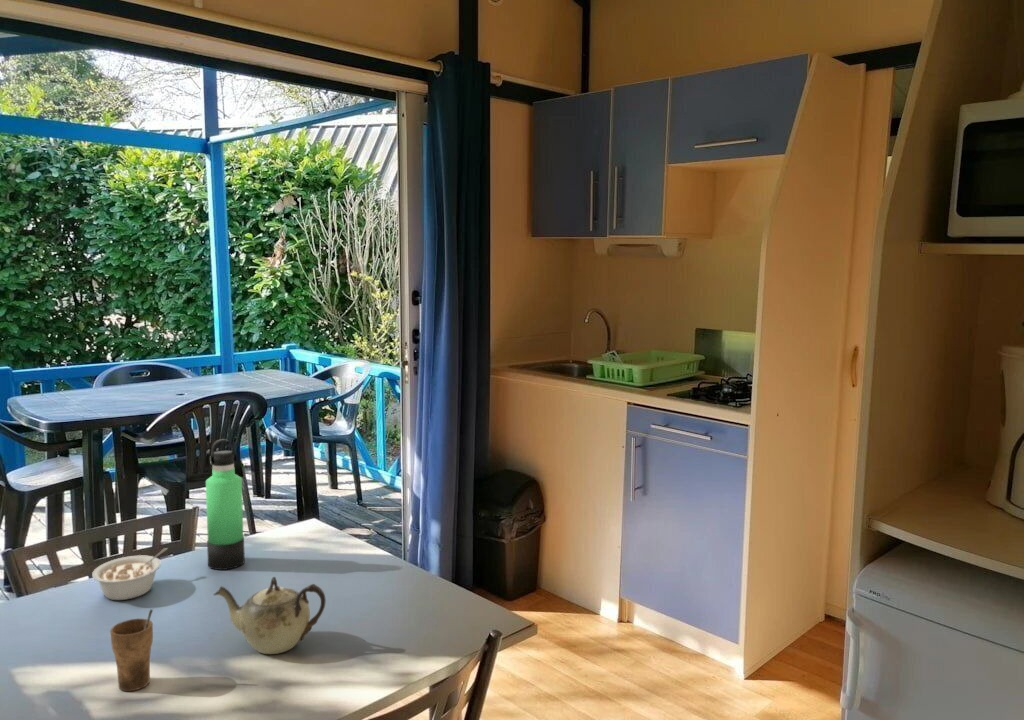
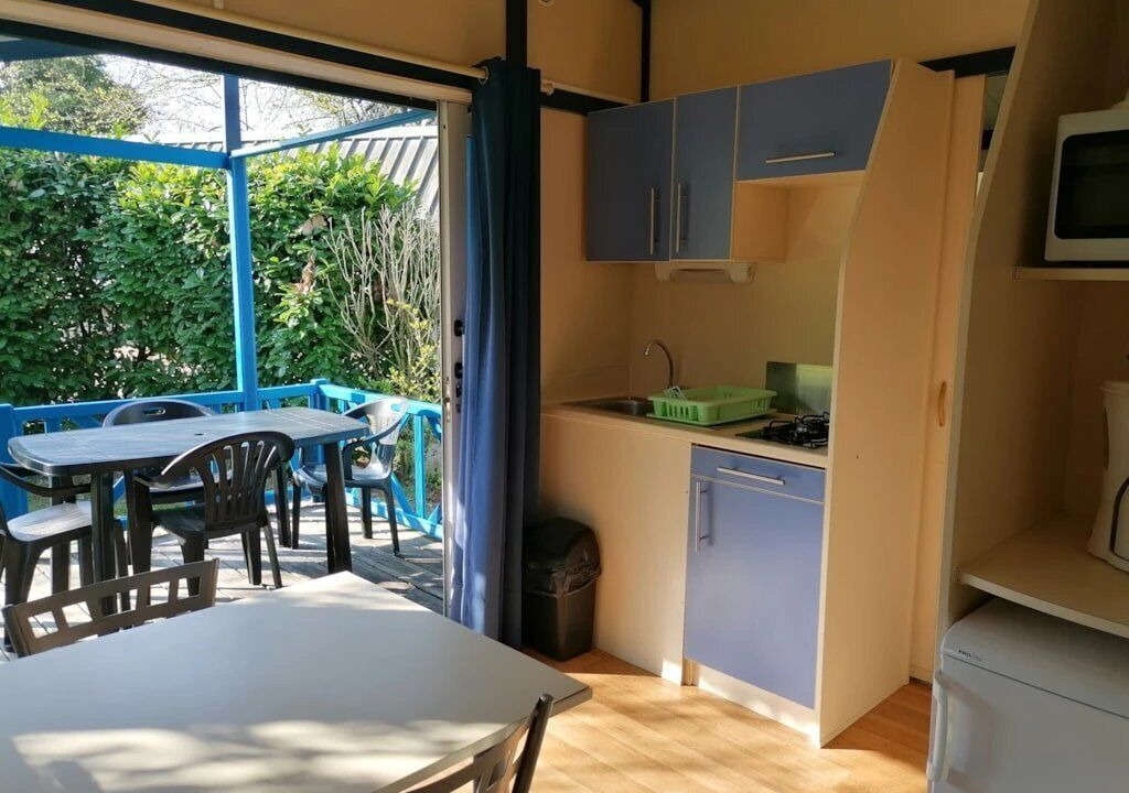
- thermos bottle (224, 502)
- teapot (269, 611)
- cup (132, 648)
- legume (128, 575)
